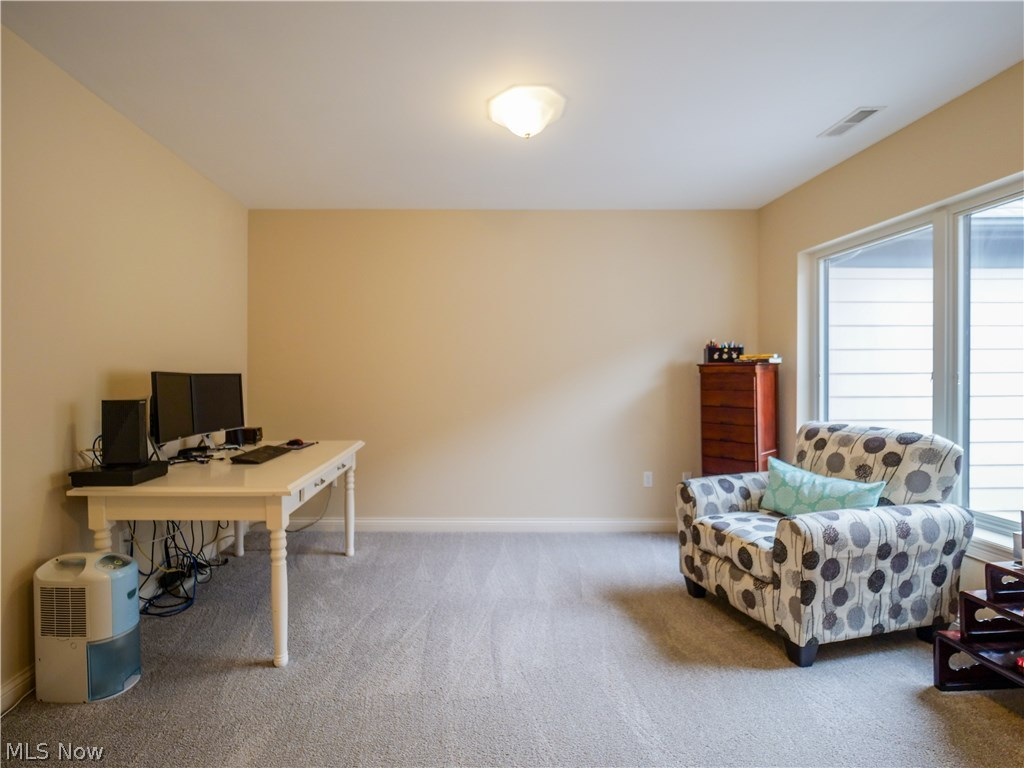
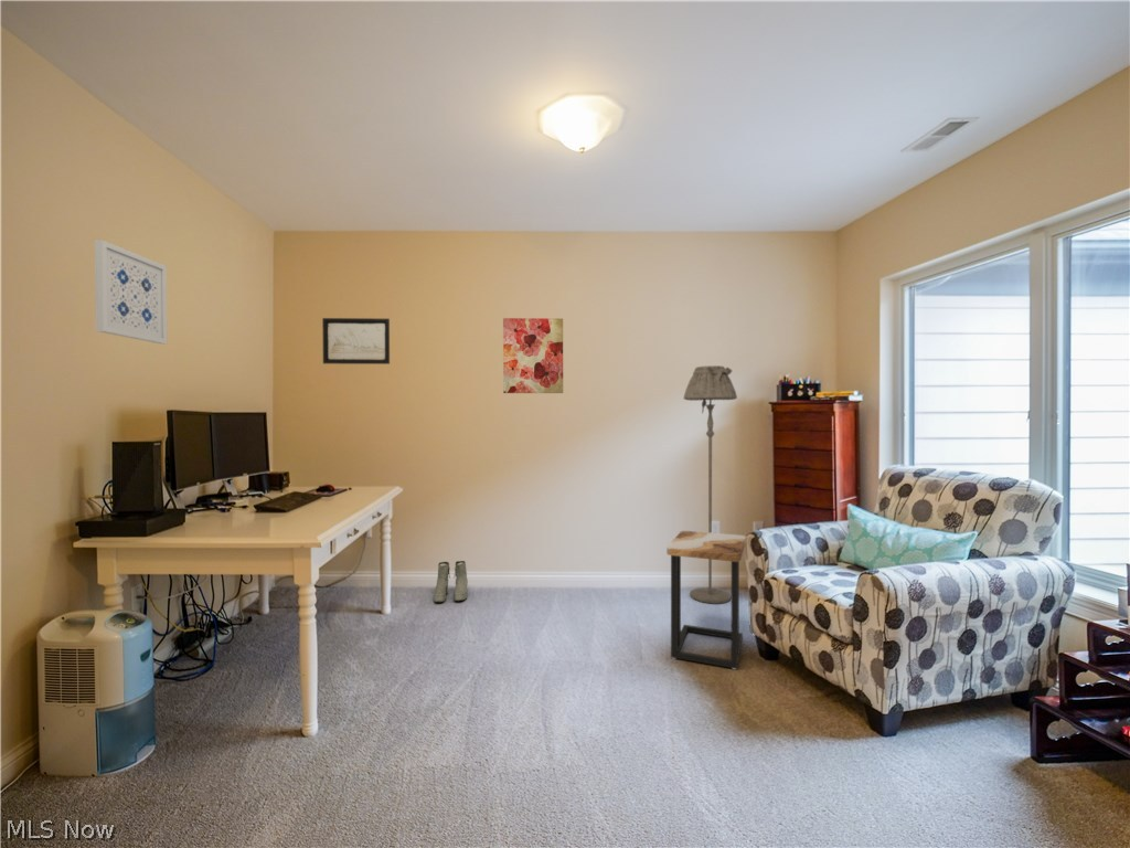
+ wall art (134, 296)
+ wall art (355, 341)
+ floor lamp (710, 481)
+ wall art (533, 356)
+ boots (447, 580)
+ side table (732, 595)
